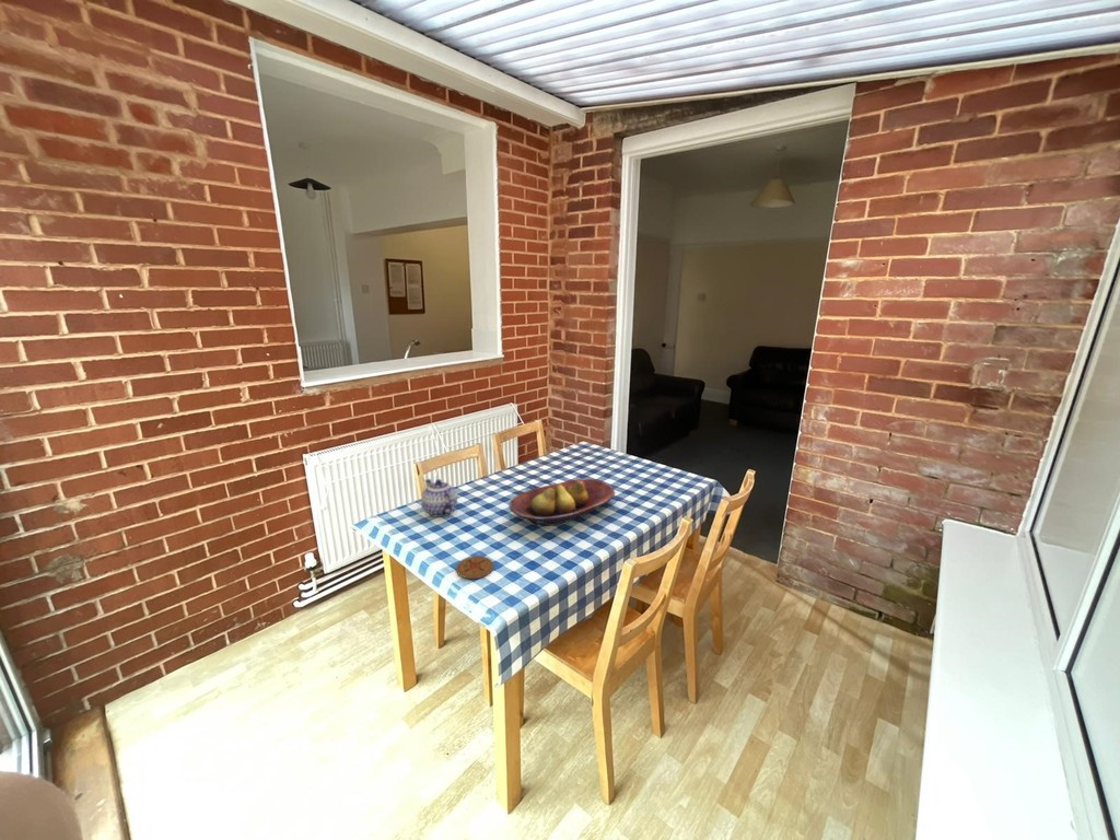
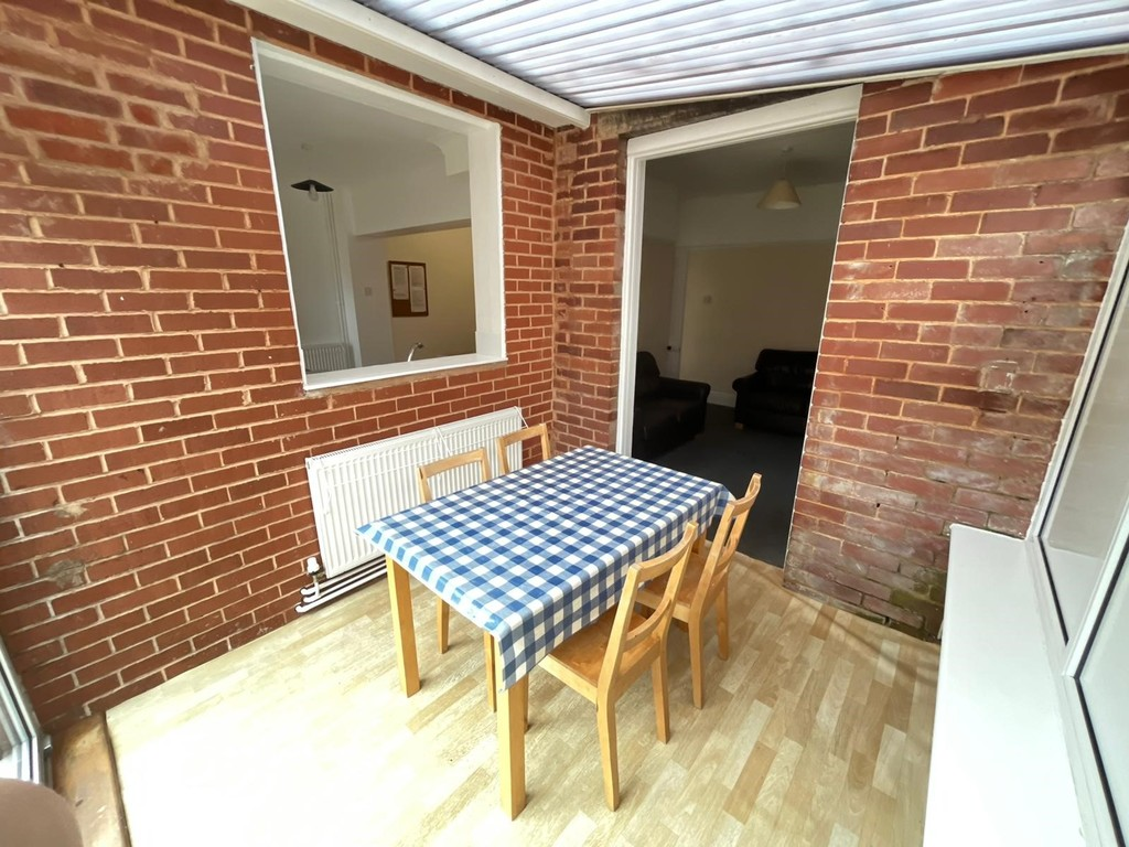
- coaster (475, 567)
- fruit bowl (563, 498)
- teapot (439, 495)
